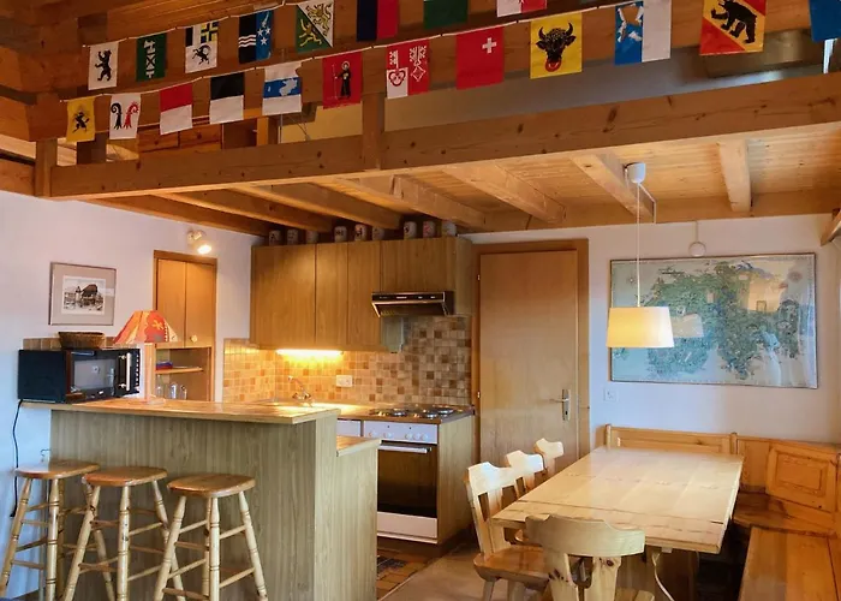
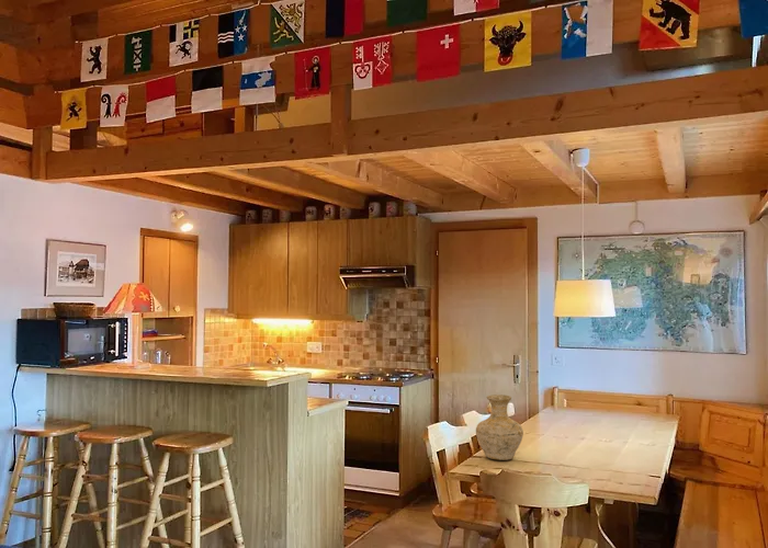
+ vase (499, 426)
